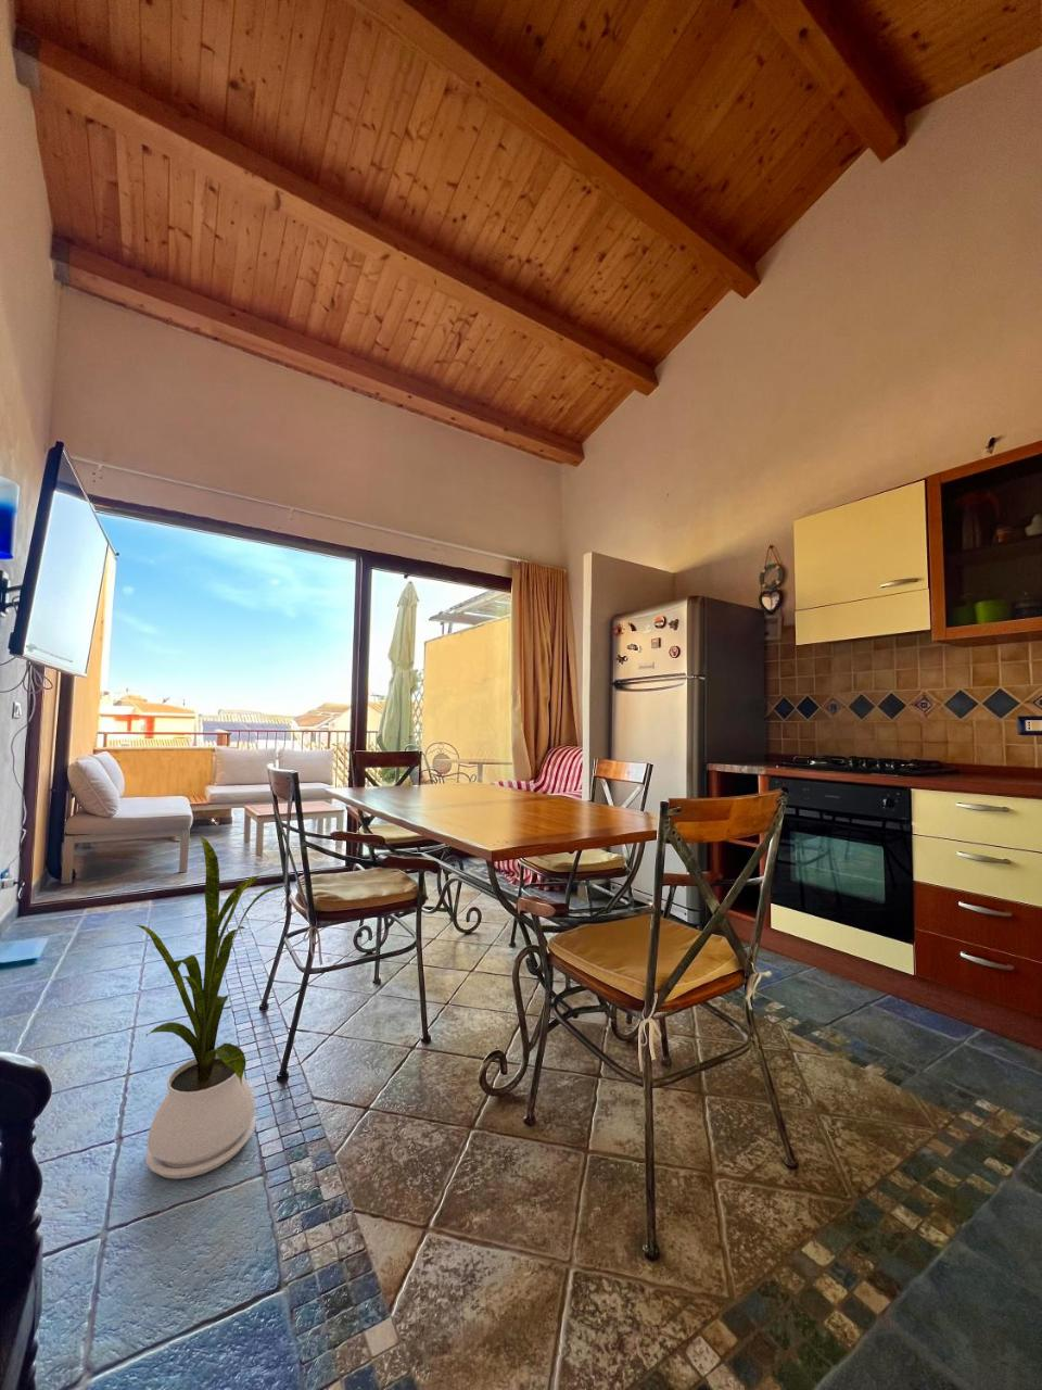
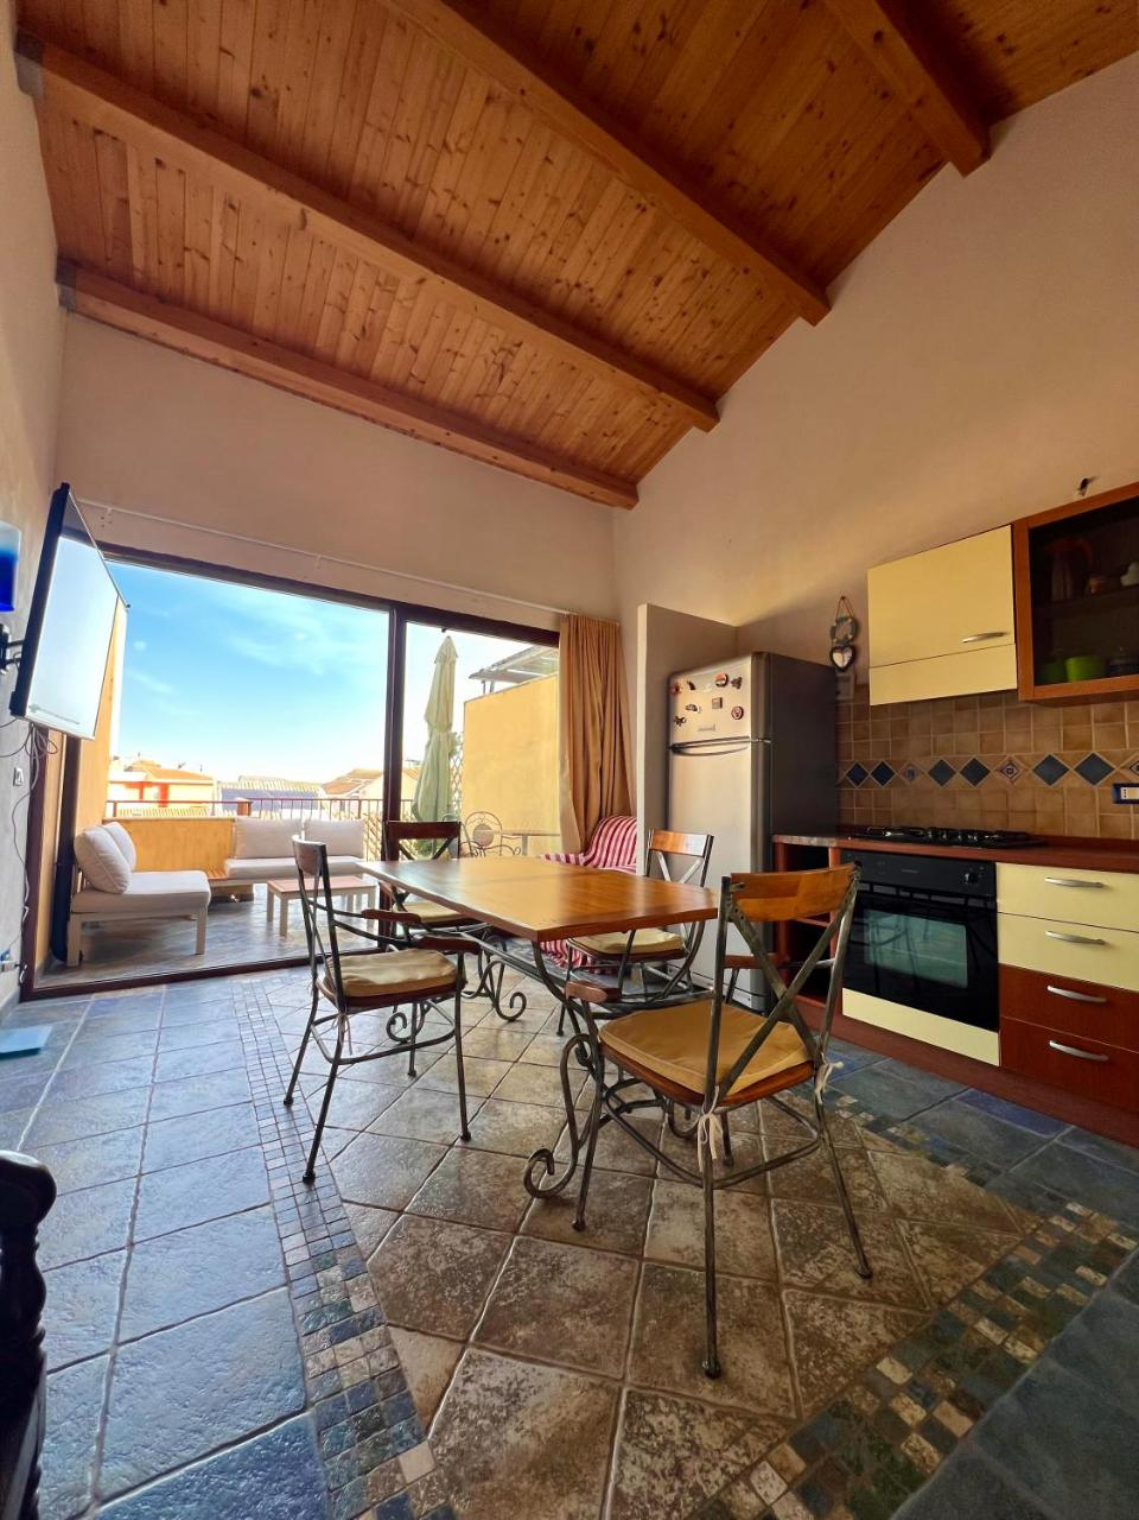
- house plant (210, 991)
